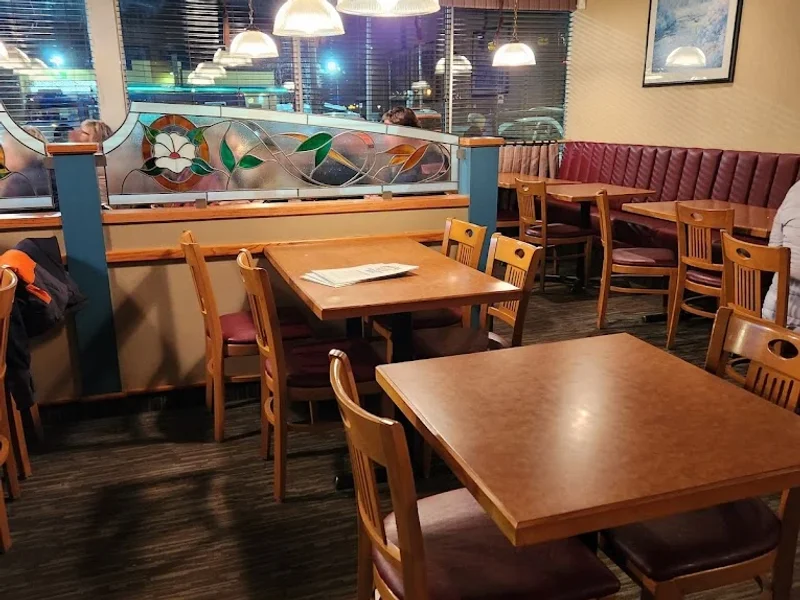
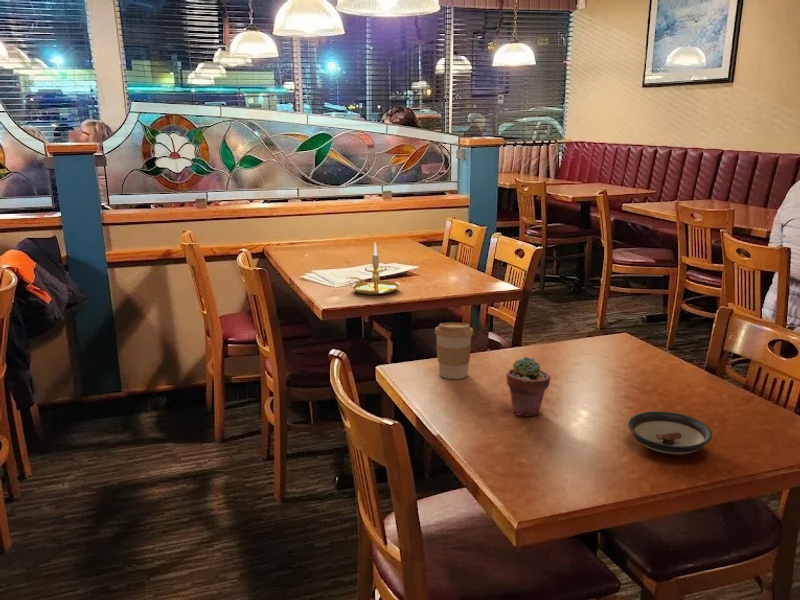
+ coffee cup (453, 348)
+ candle holder (372, 266)
+ potted succulent (527, 384)
+ saucer (668, 436)
